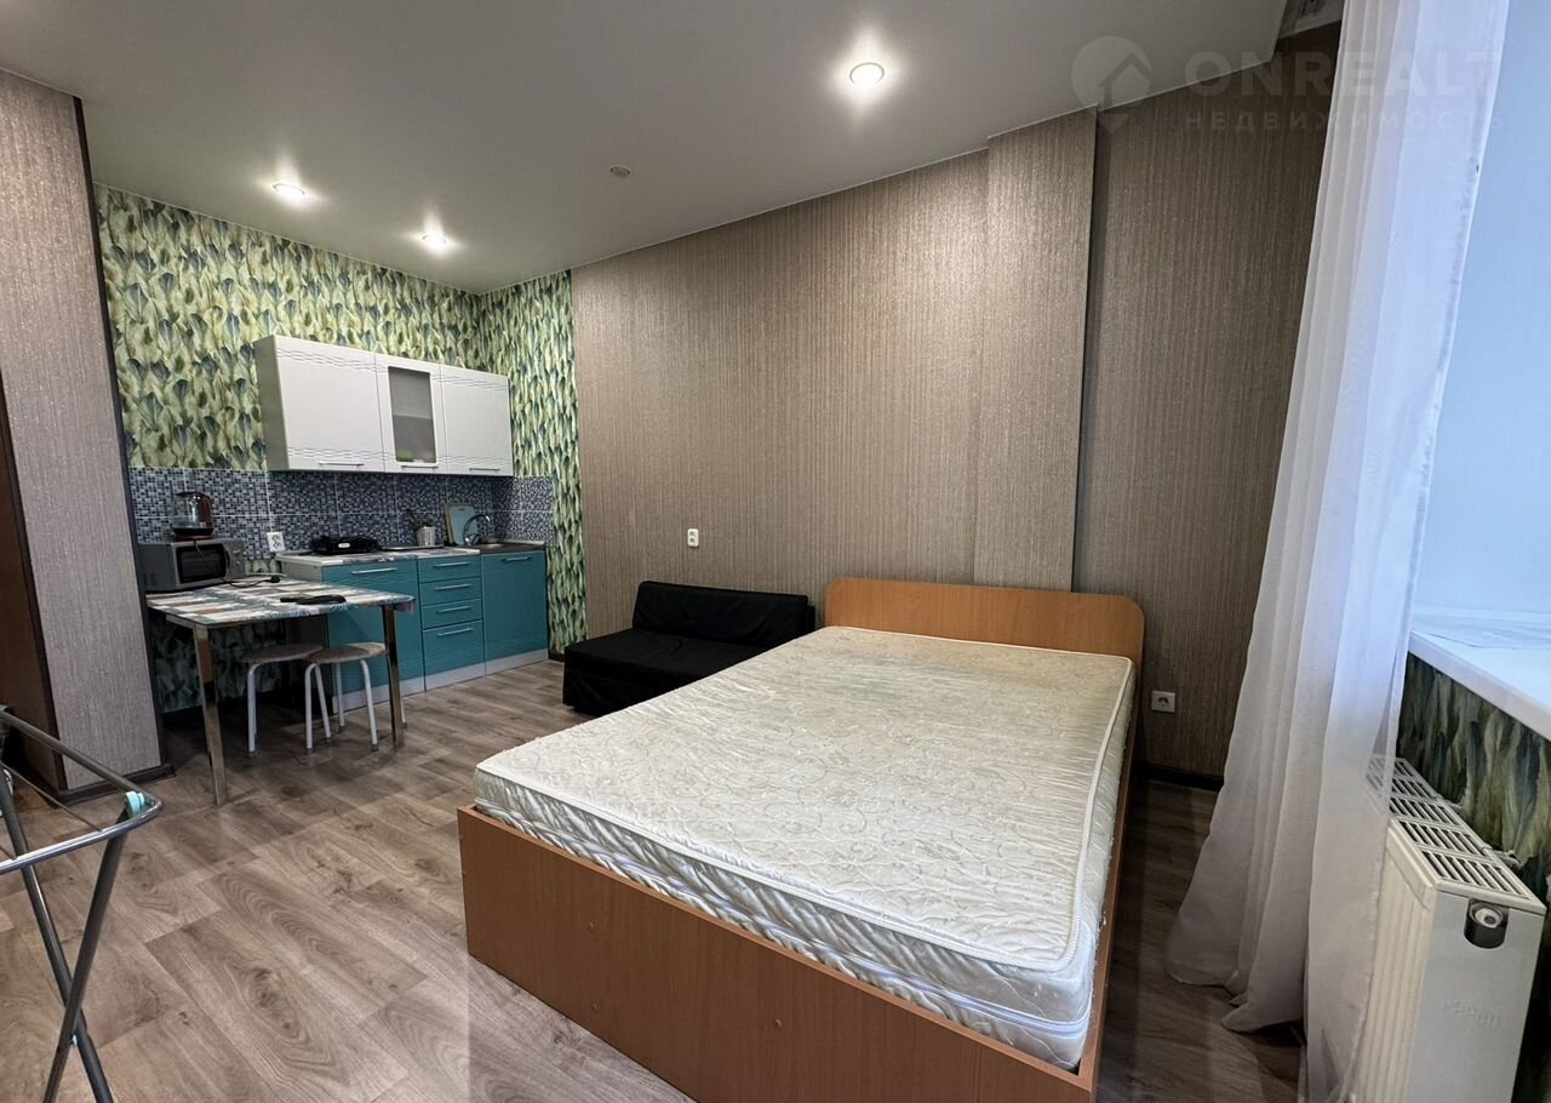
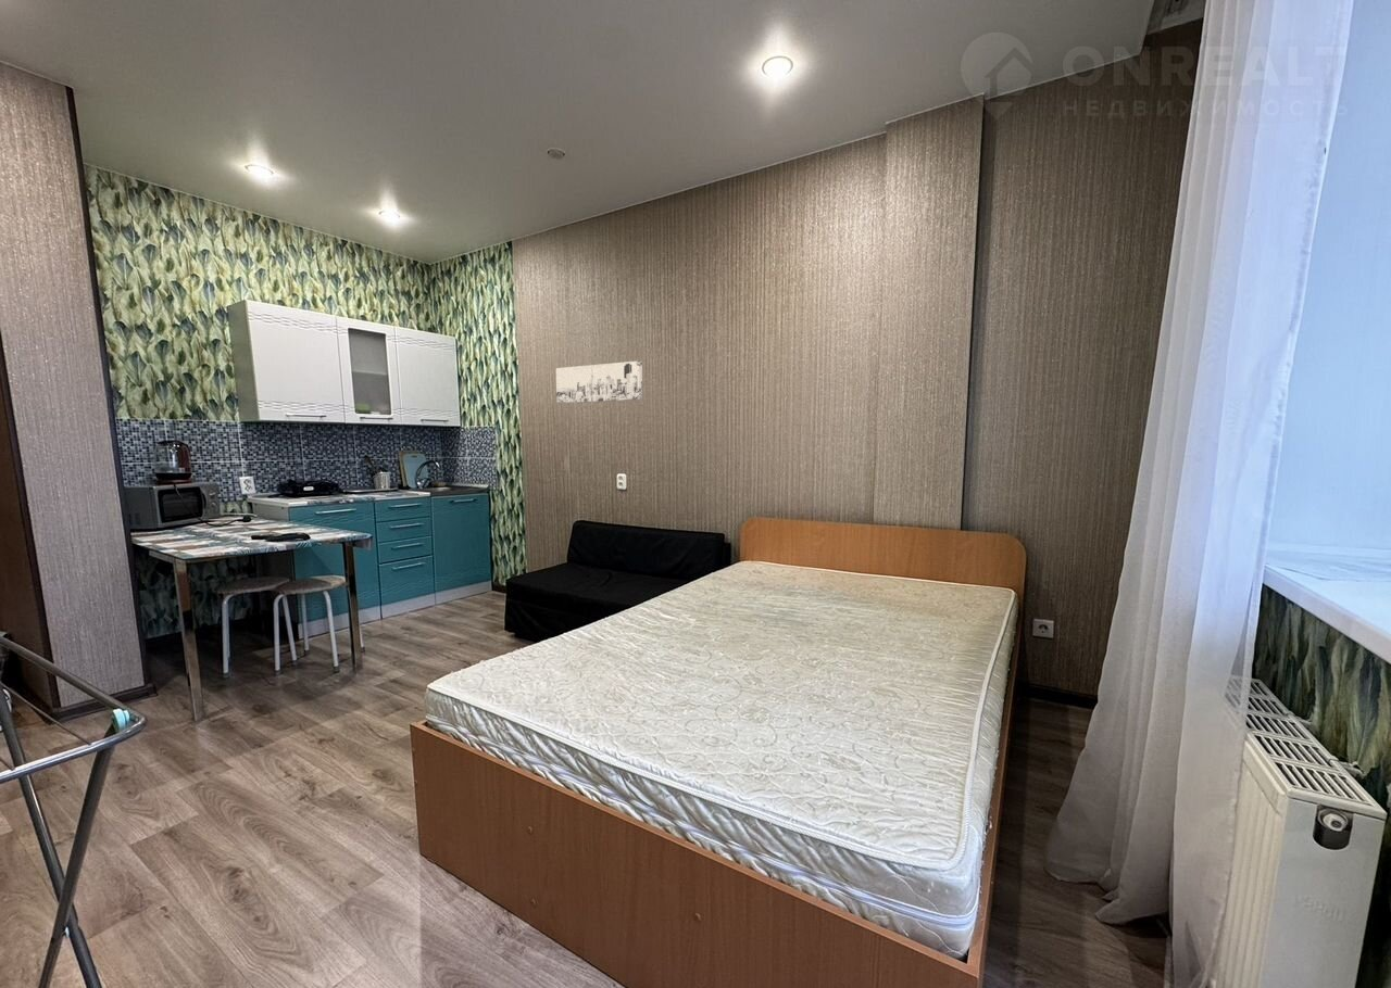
+ wall art (597, 383)
